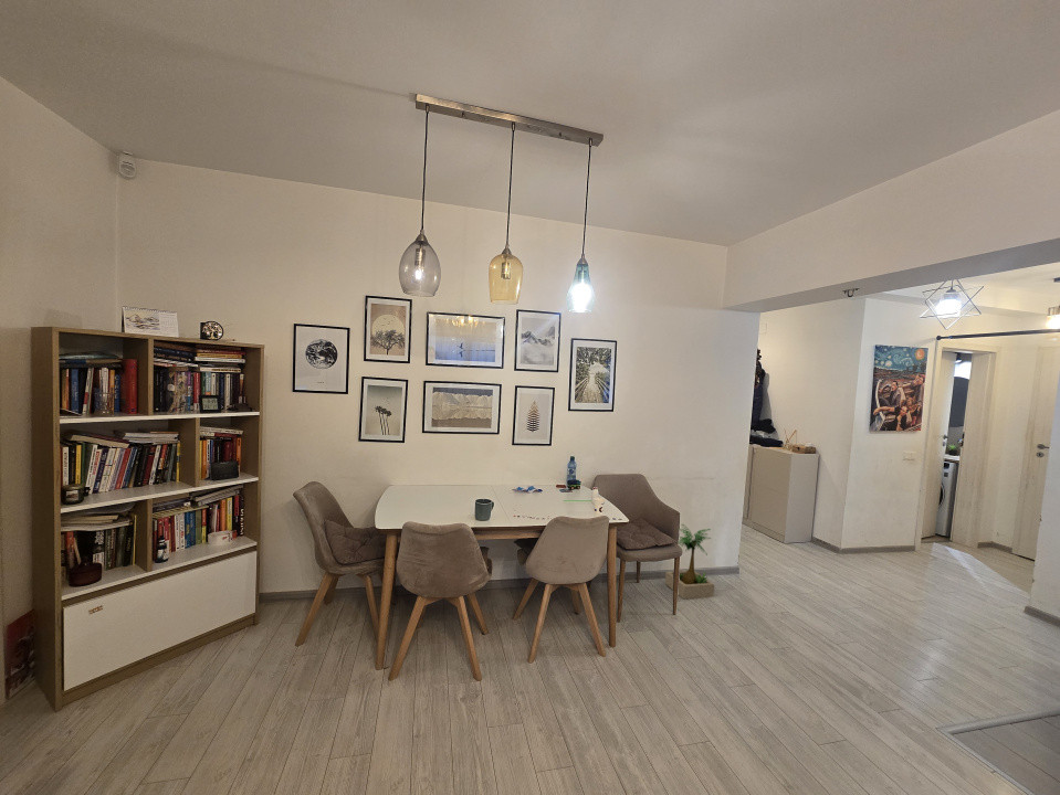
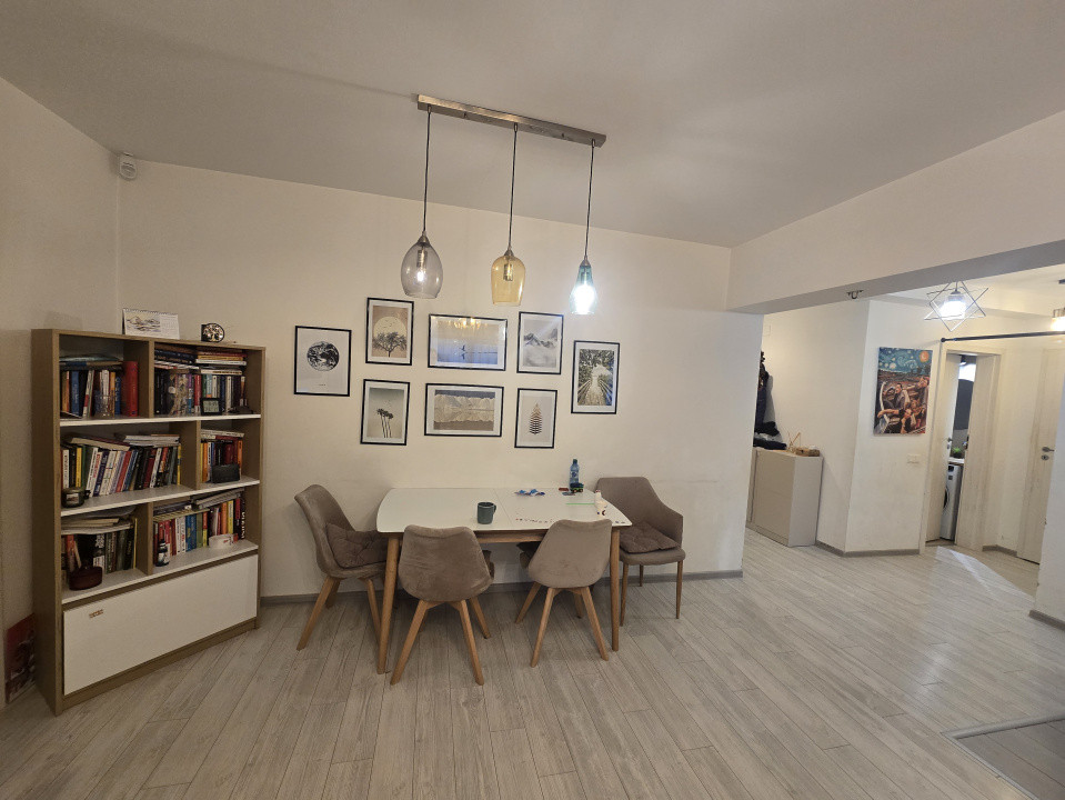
- potted plant (693, 559)
